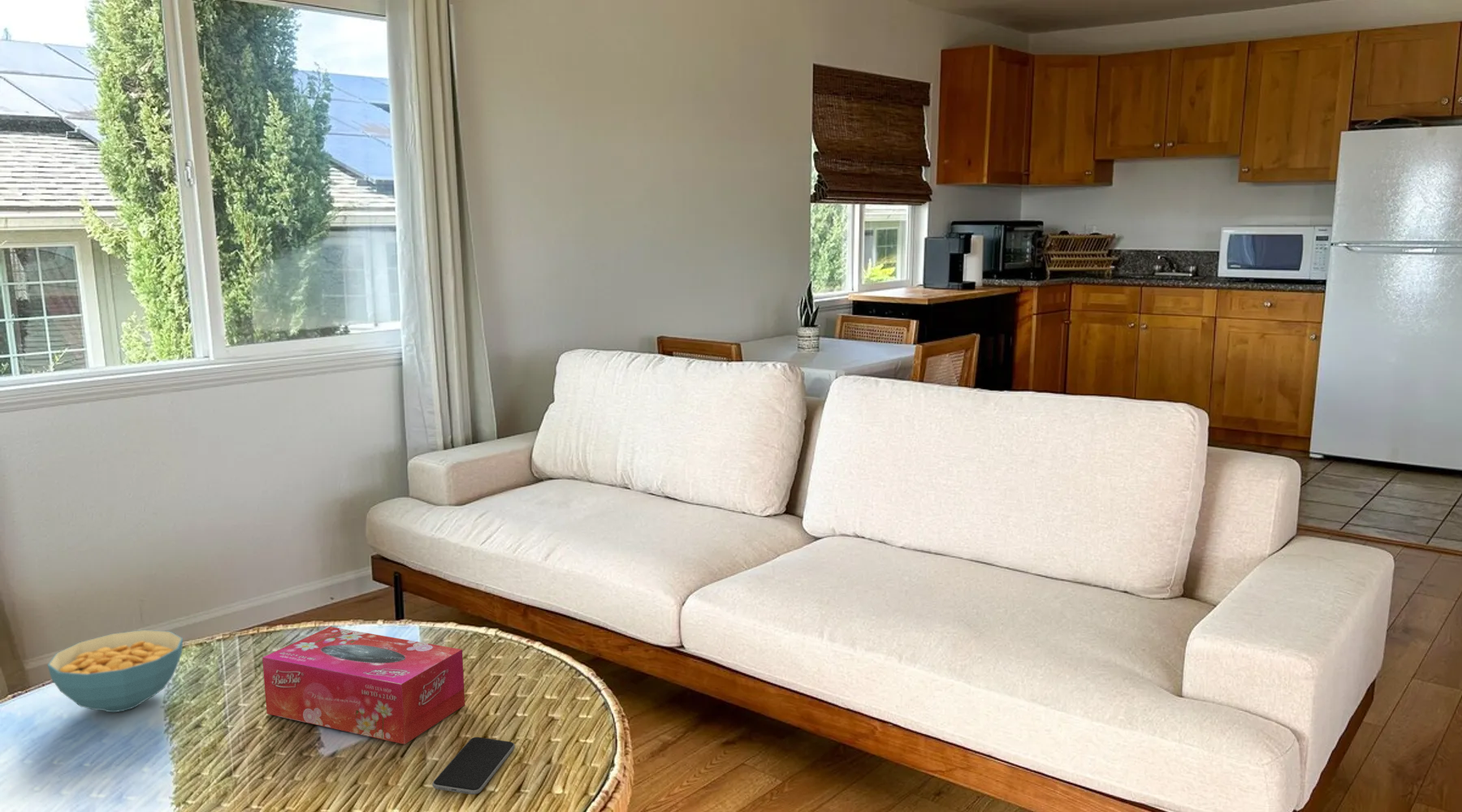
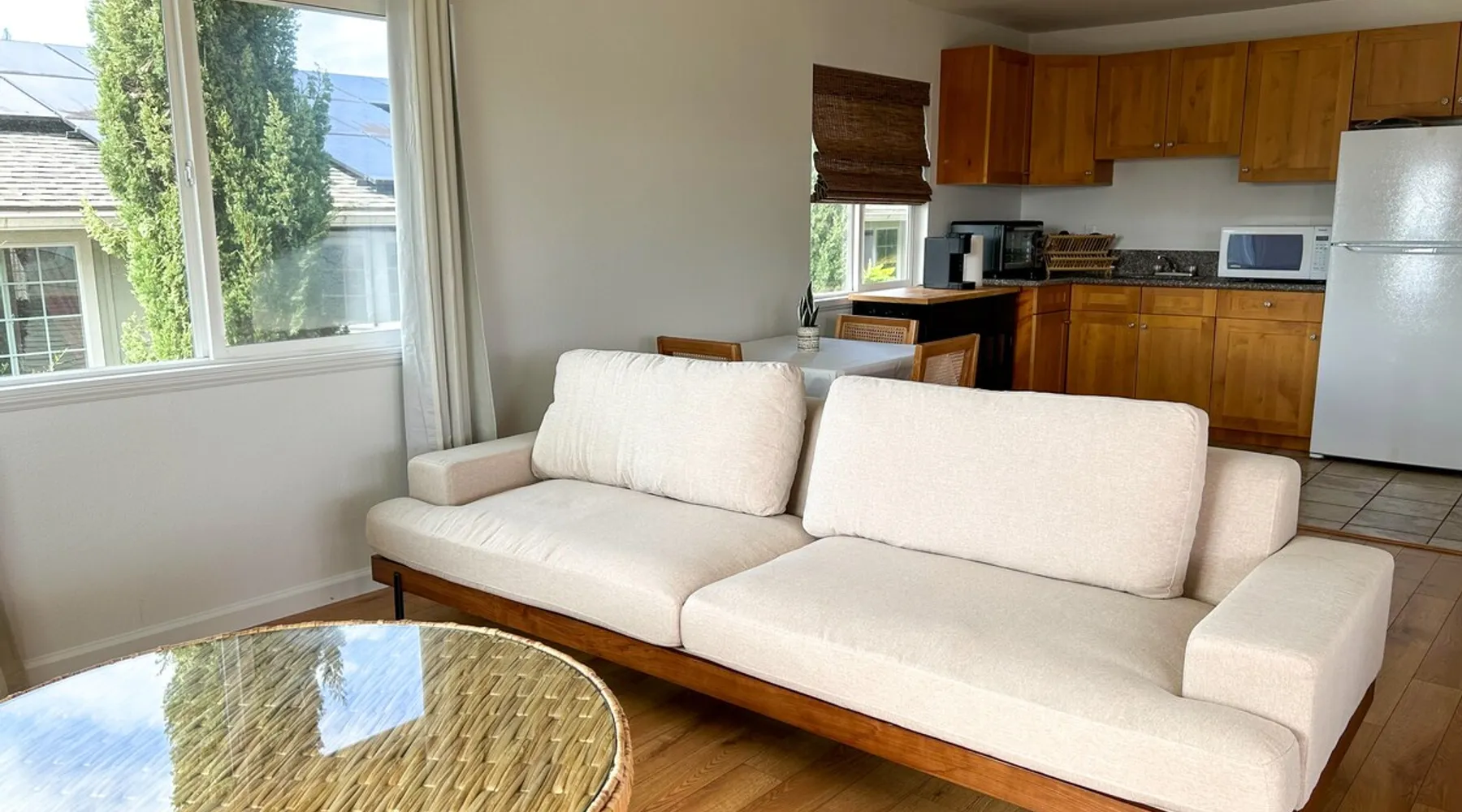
- smartphone (475, 764)
- tissue box (365, 681)
- cereal bowl (119, 677)
